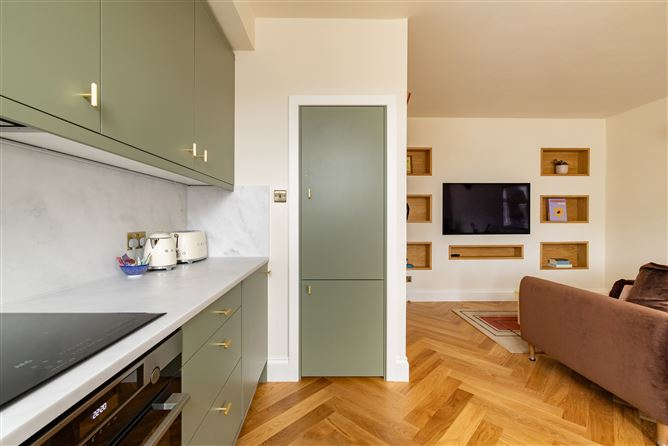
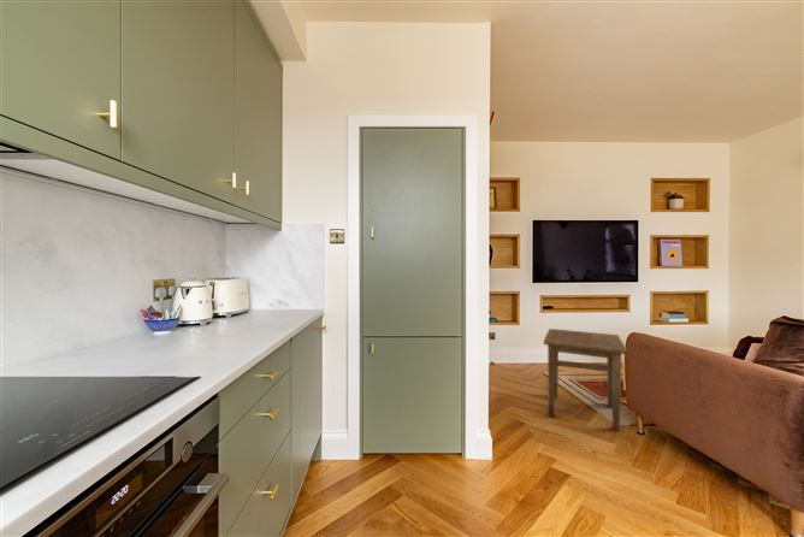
+ side table (581, 367)
